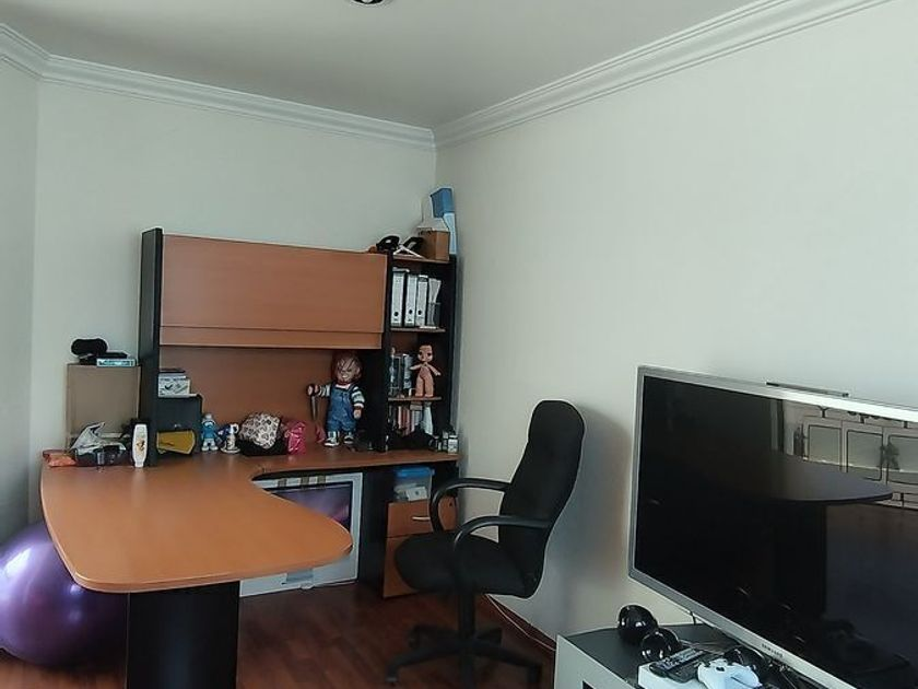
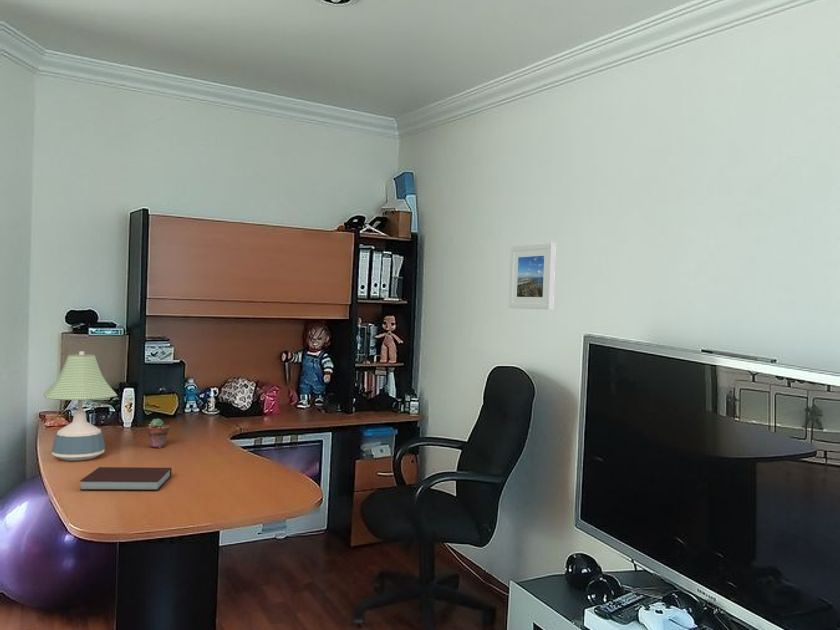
+ notebook (127, 478)
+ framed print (531, 276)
+ desk lamp (80, 404)
+ potted succulent (158, 432)
